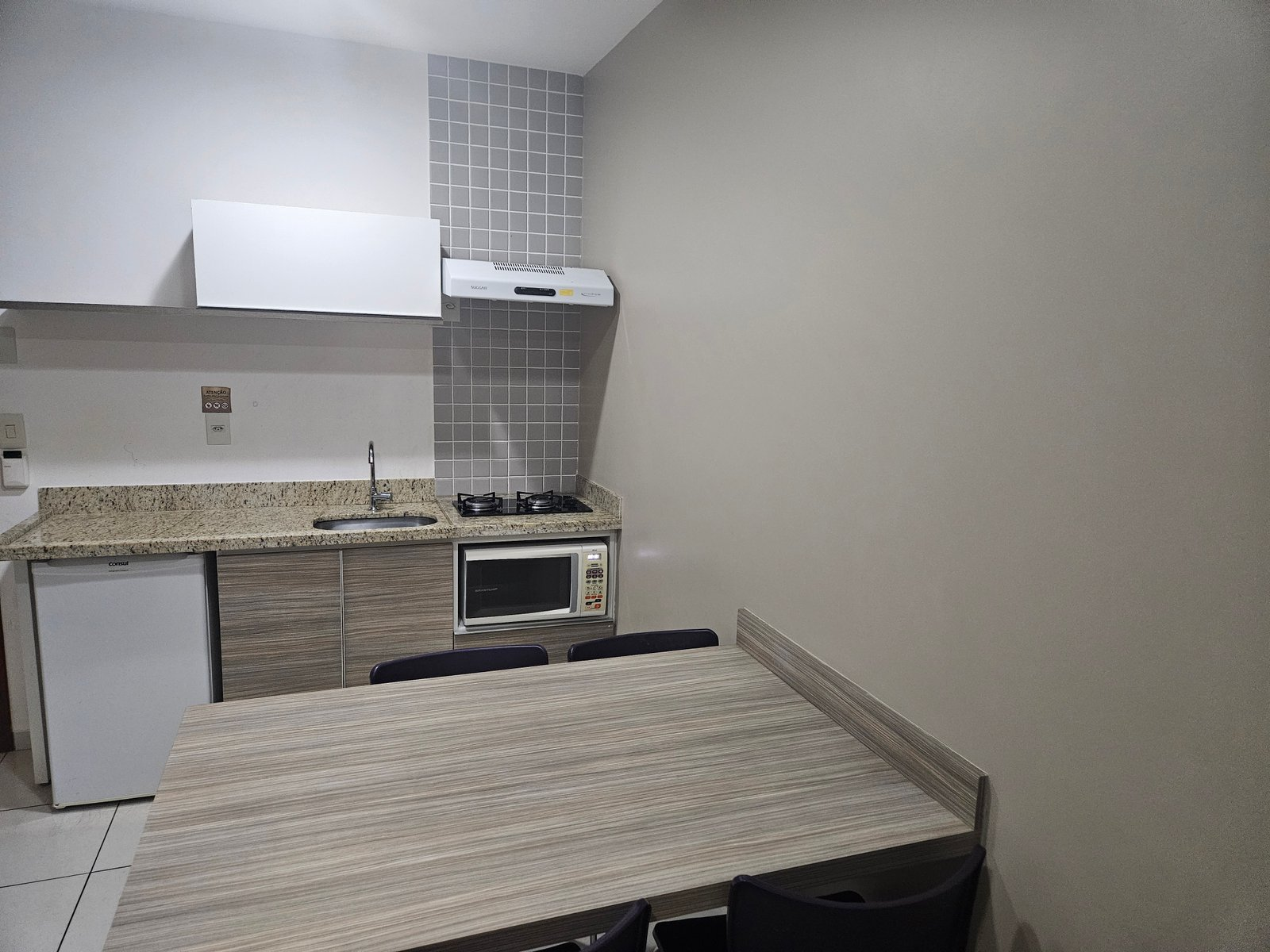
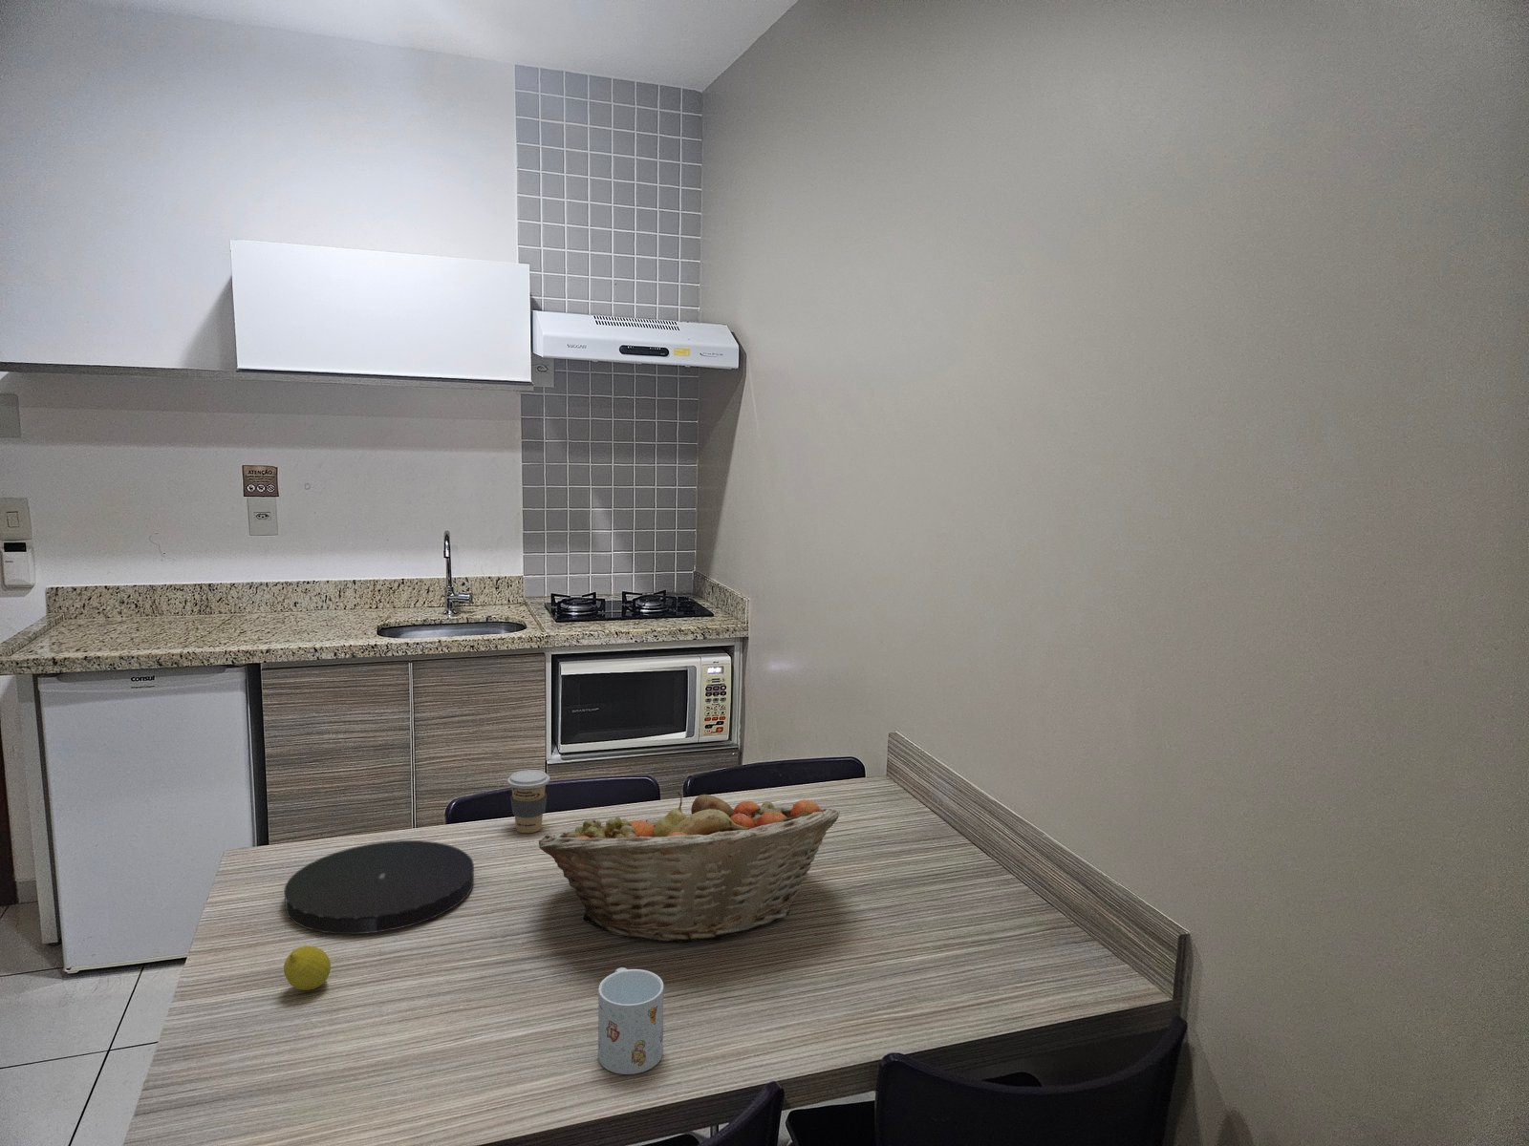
+ fruit basket (692, 849)
+ coffee cup (529, 802)
+ fruit (307, 968)
+ plate (383, 882)
+ mug (627, 1011)
